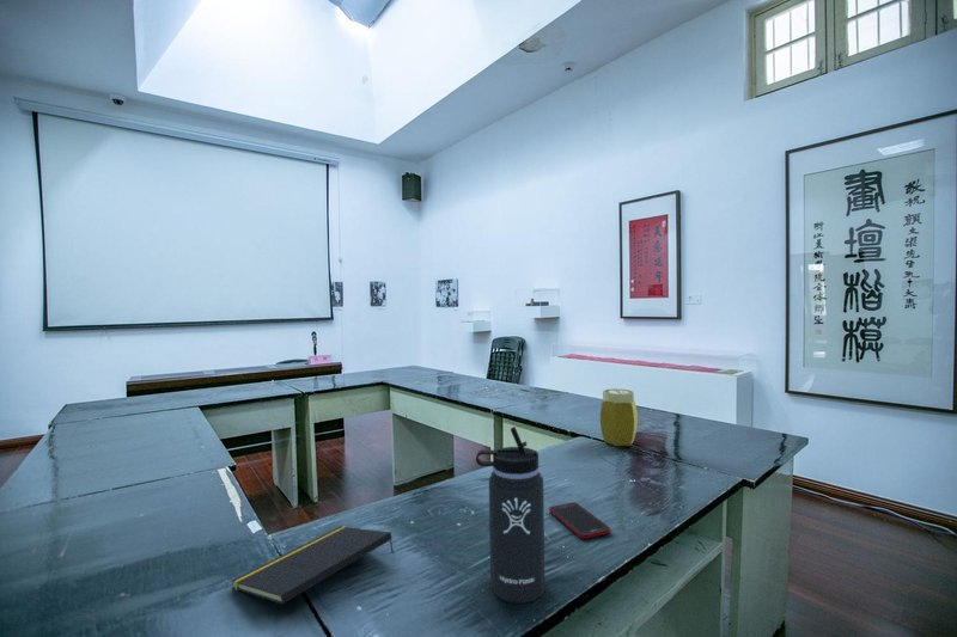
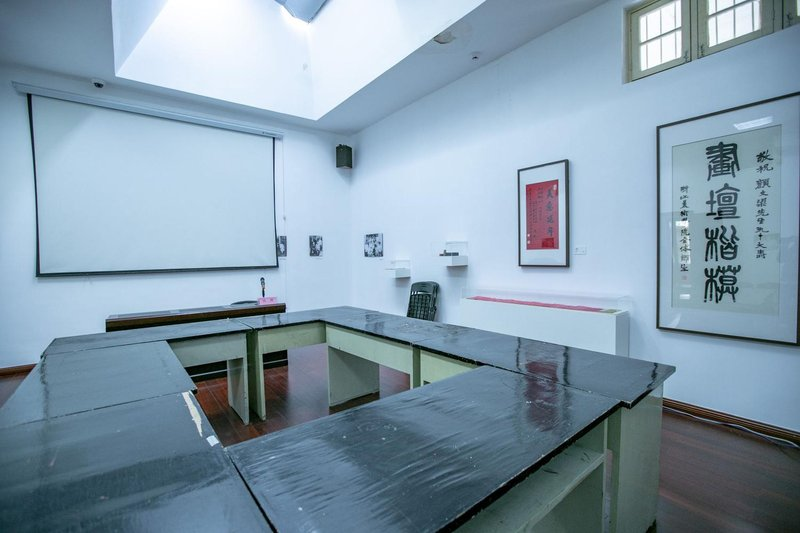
- notepad (316, 558)
- jar (618, 416)
- thermos bottle (510, 506)
- cell phone (578, 519)
